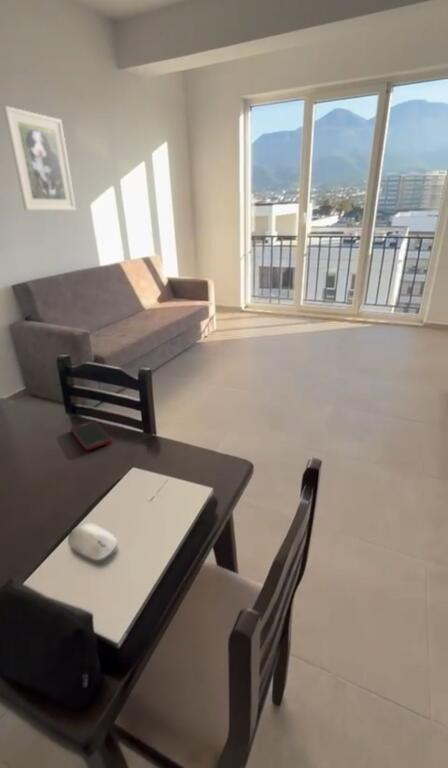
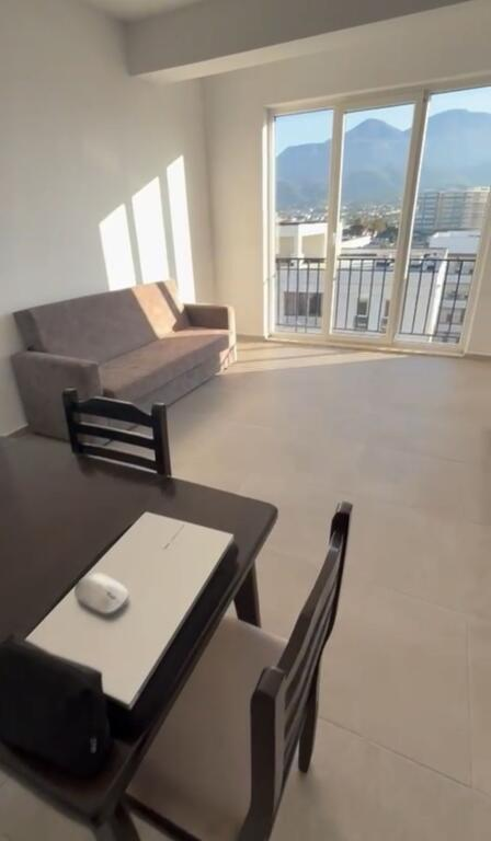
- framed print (43, 163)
- cell phone (90, 434)
